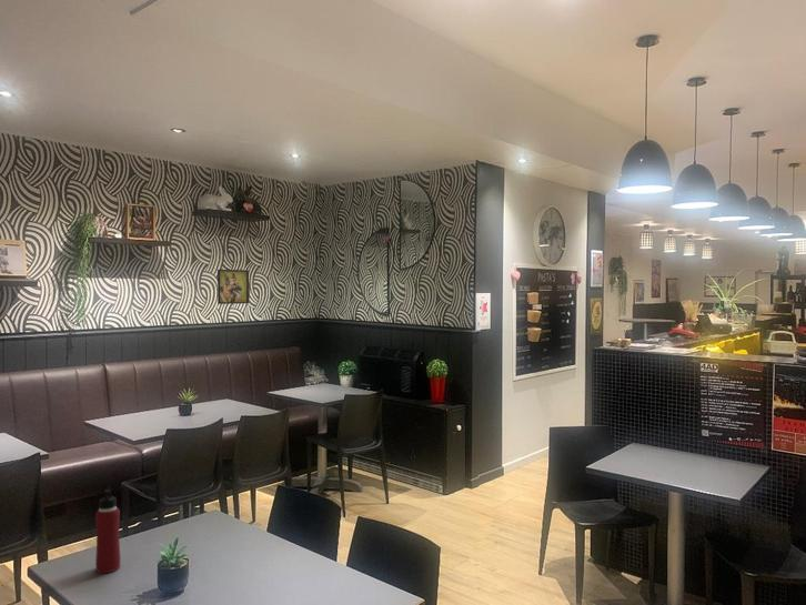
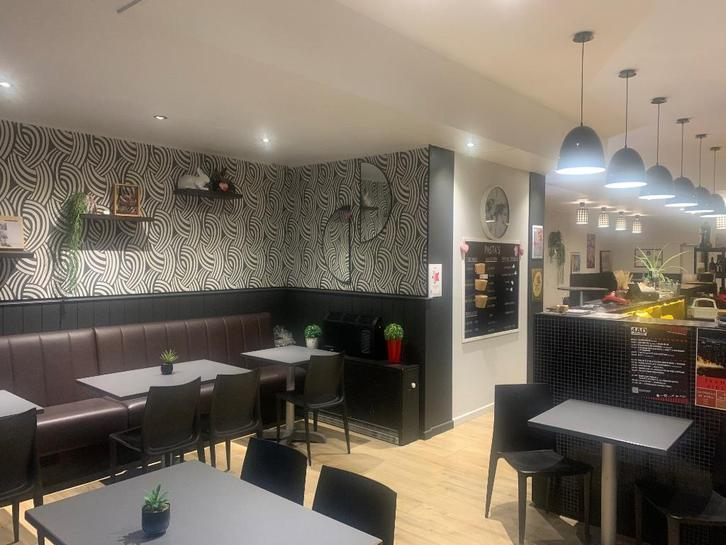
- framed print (233, 286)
- water bottle (108, 527)
